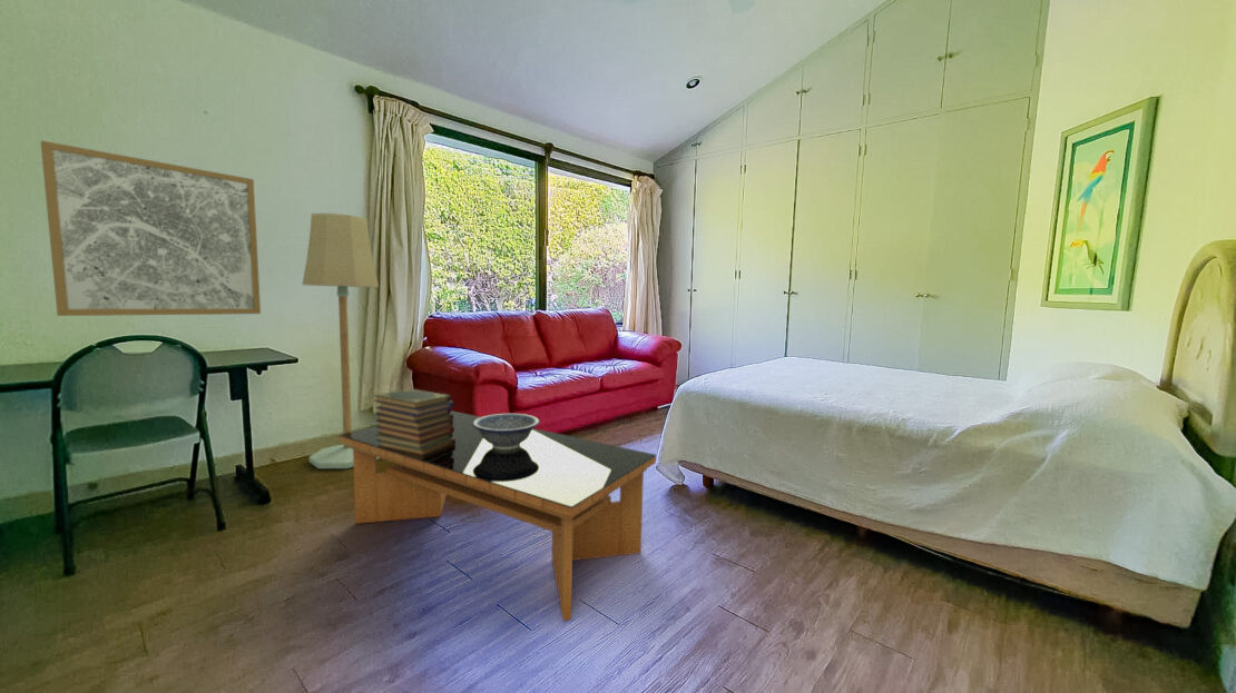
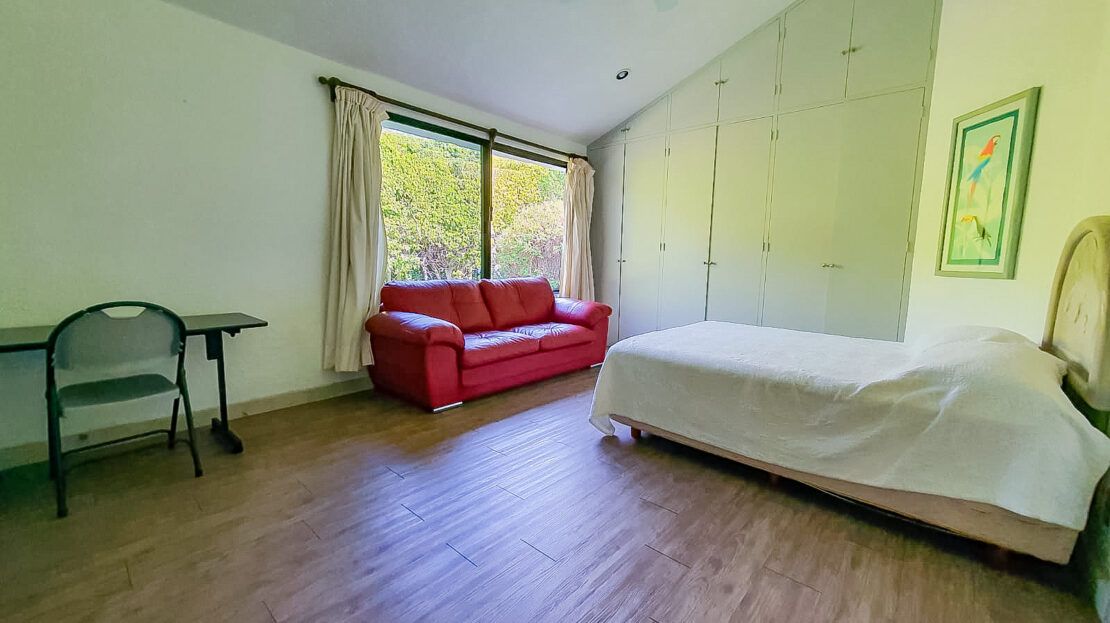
- wall art (166, 239)
- floor lamp (344, 340)
- book stack (413, 419)
- decorative bowl (506, 433)
- coffee table (491, 491)
